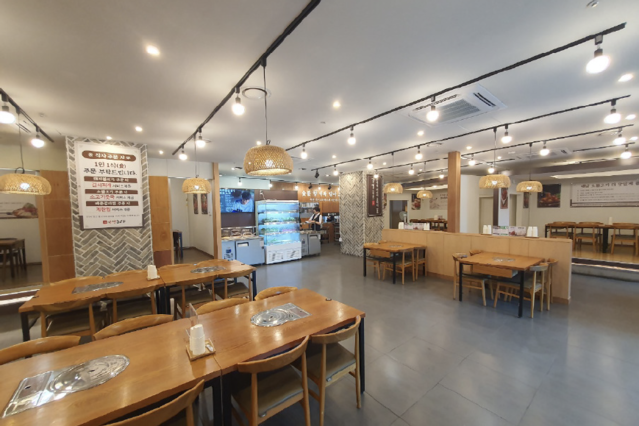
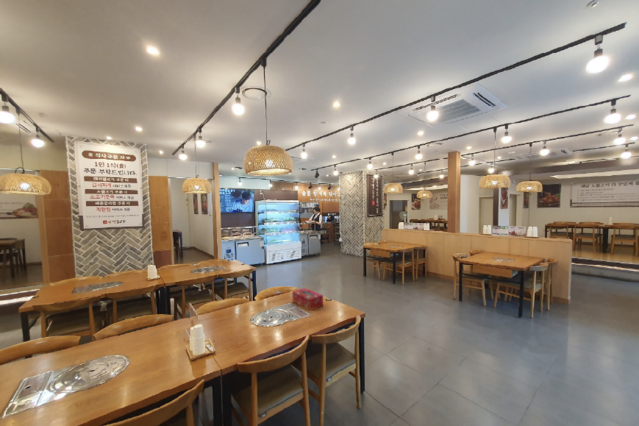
+ tissue box (307, 298)
